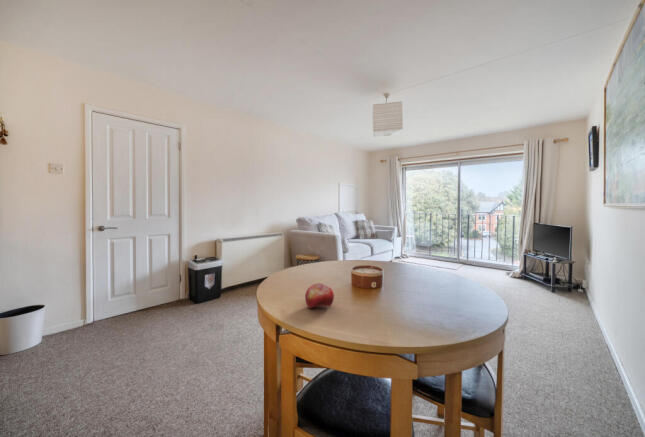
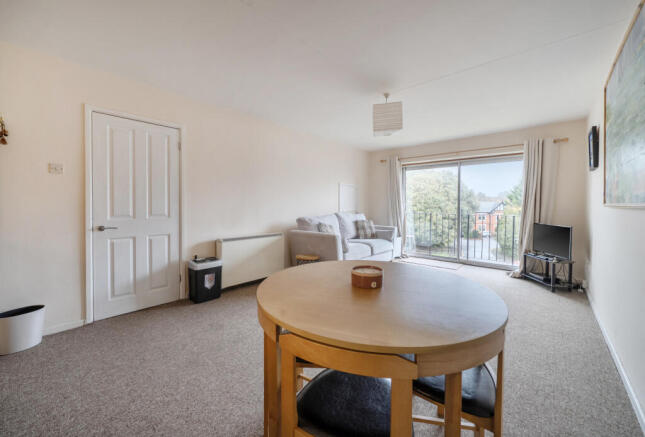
- fruit (319, 295)
